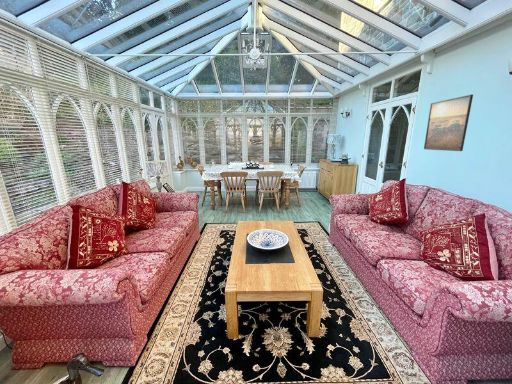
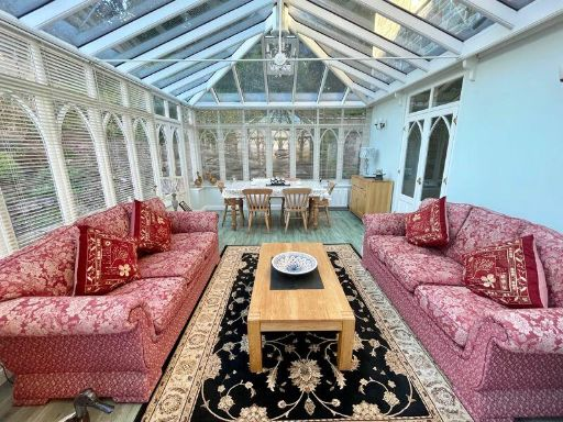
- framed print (445, 125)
